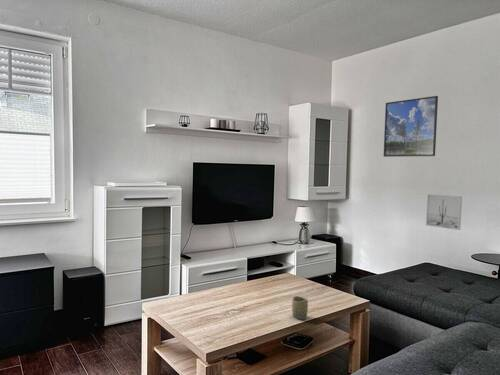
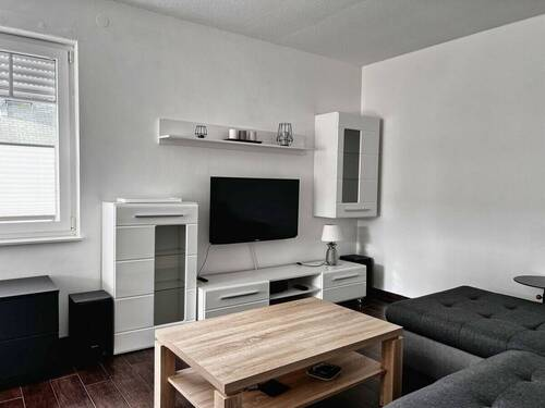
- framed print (409, 128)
- wall art (443, 211)
- cup (299, 307)
